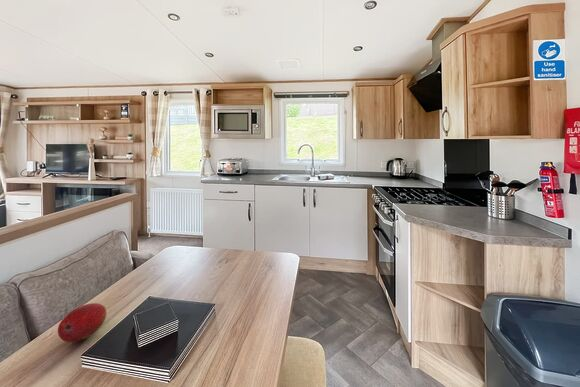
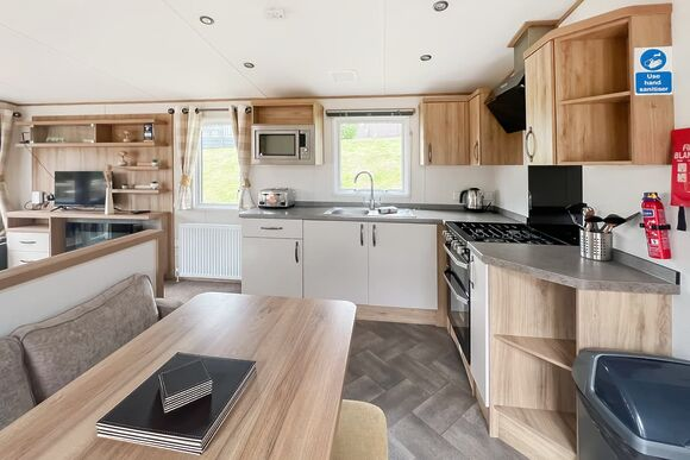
- fruit (84, 320)
